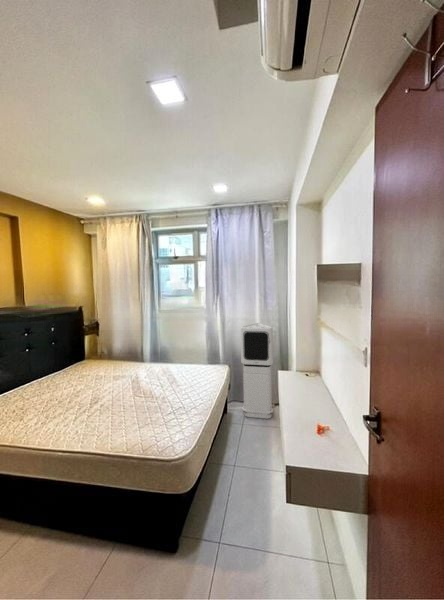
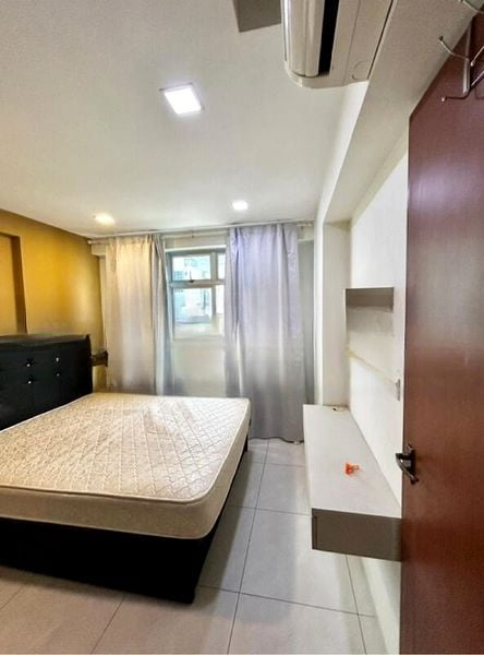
- air purifier (257, 368)
